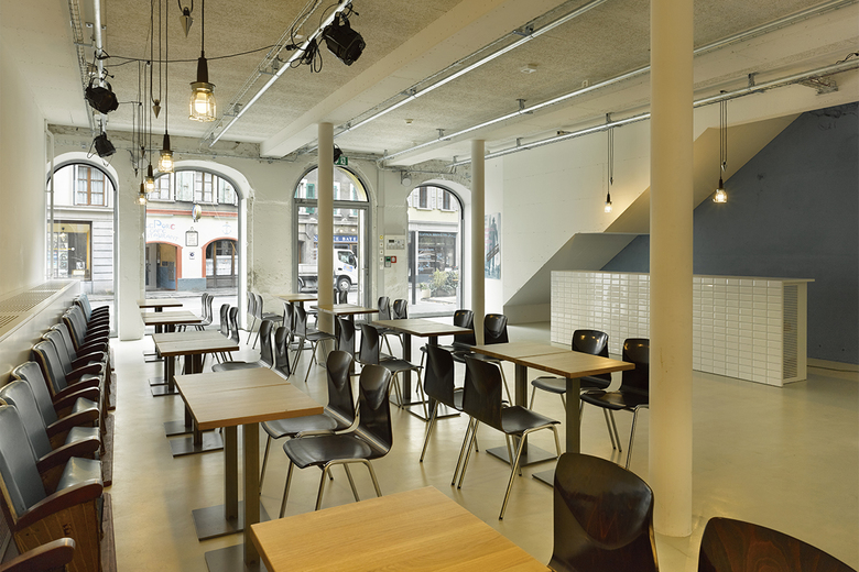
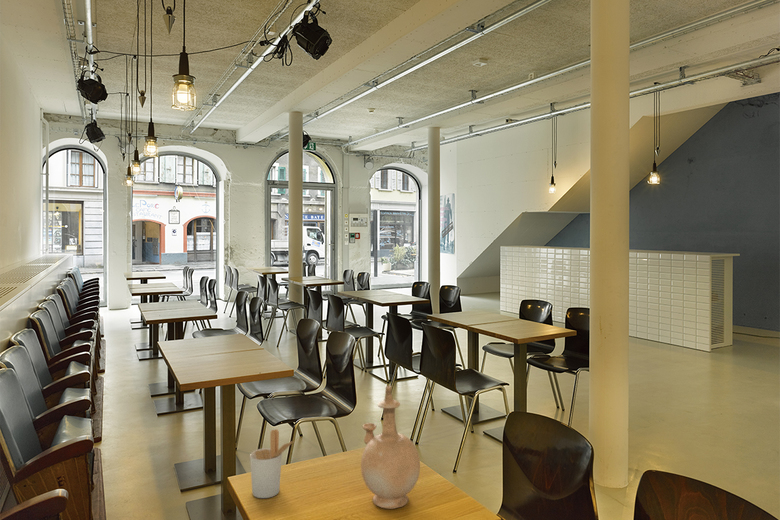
+ vase (389, 443)
+ utensil holder (273, 464)
